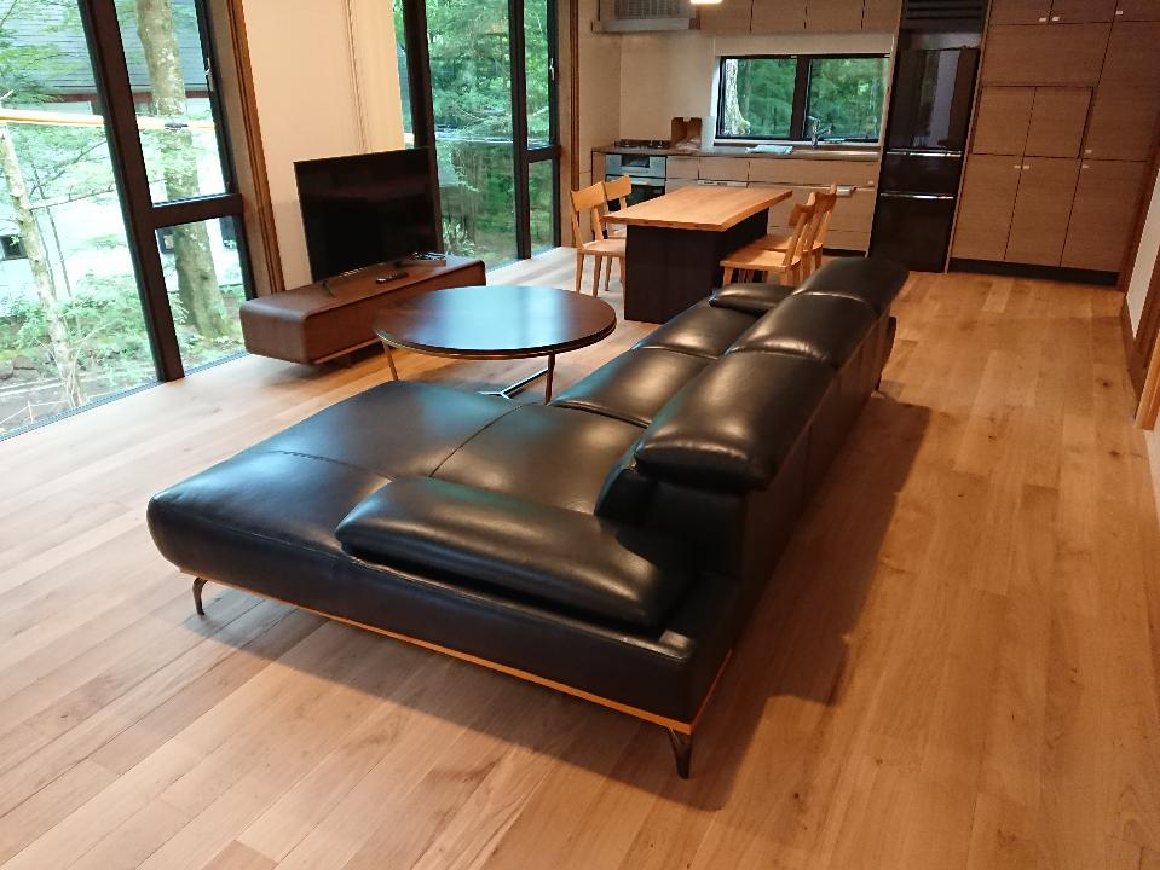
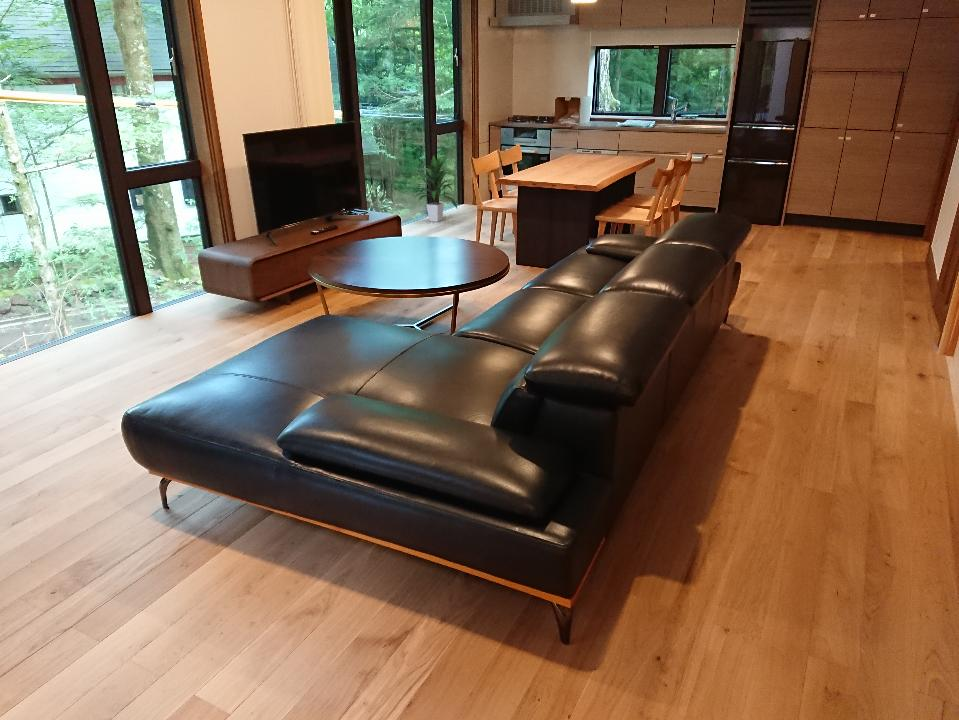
+ indoor plant (435, 188)
